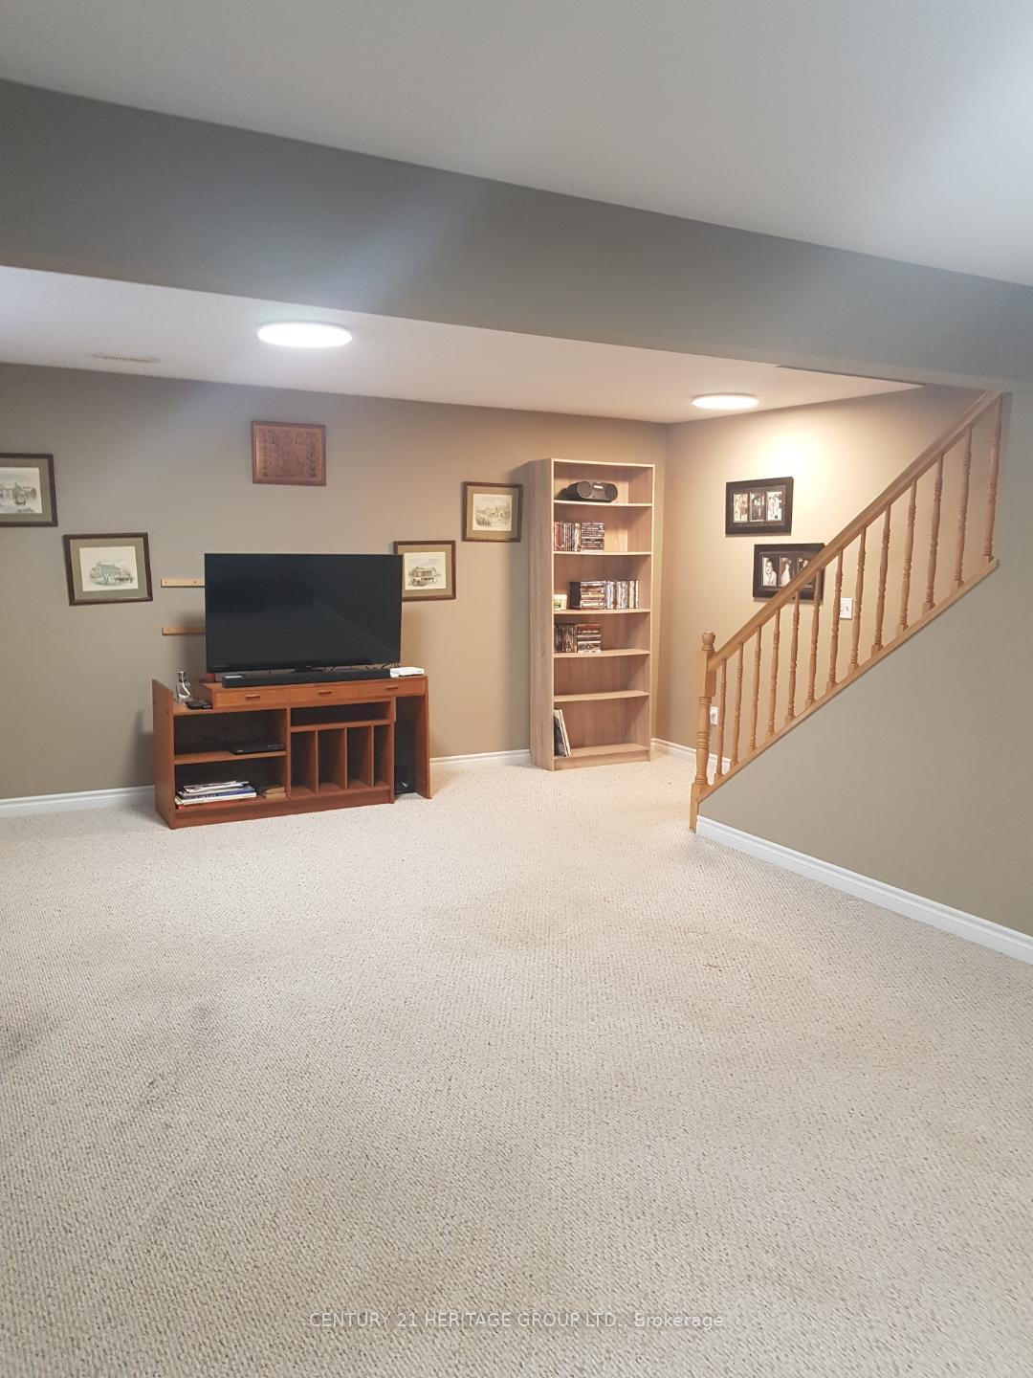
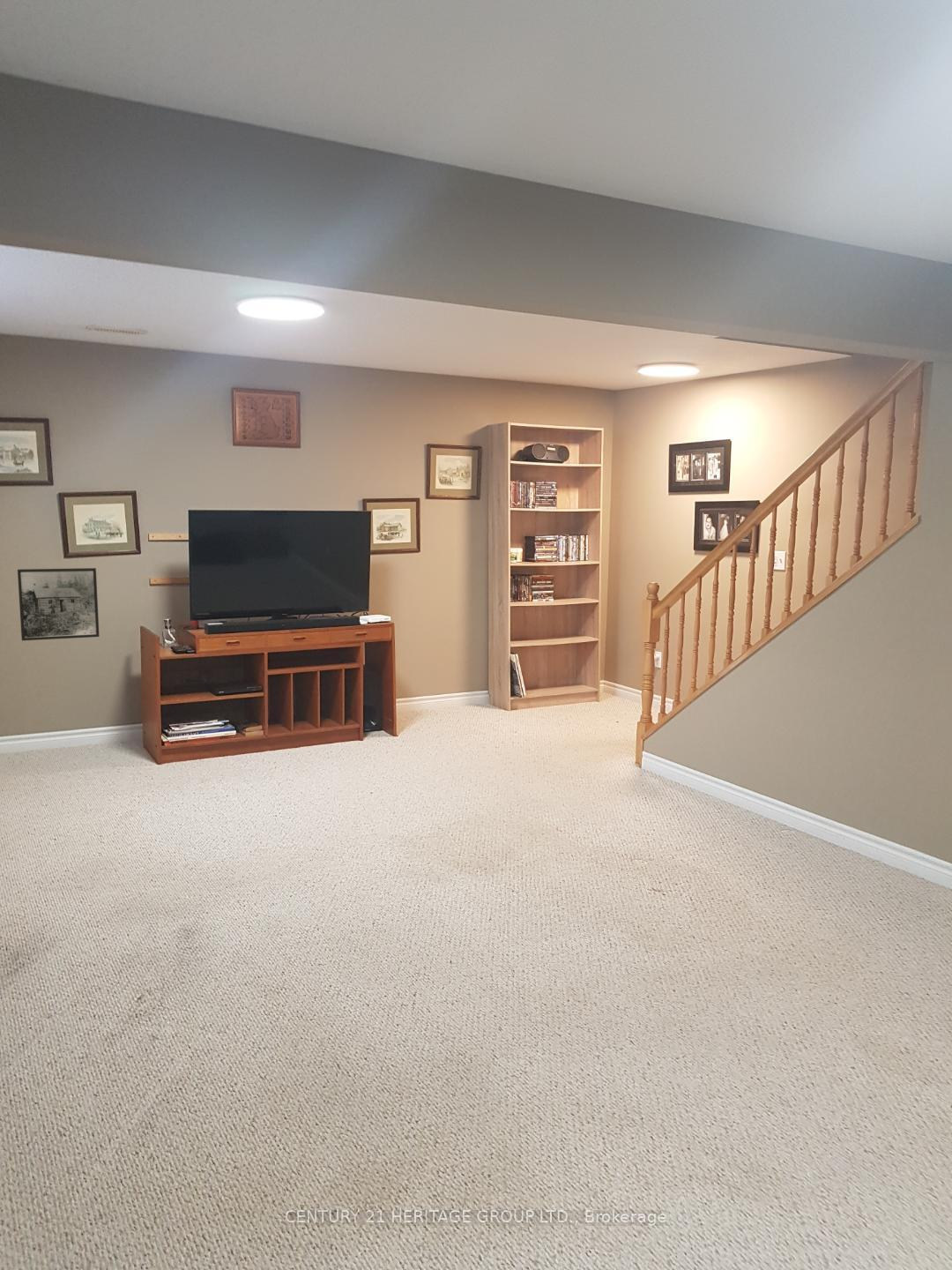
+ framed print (59, 603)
